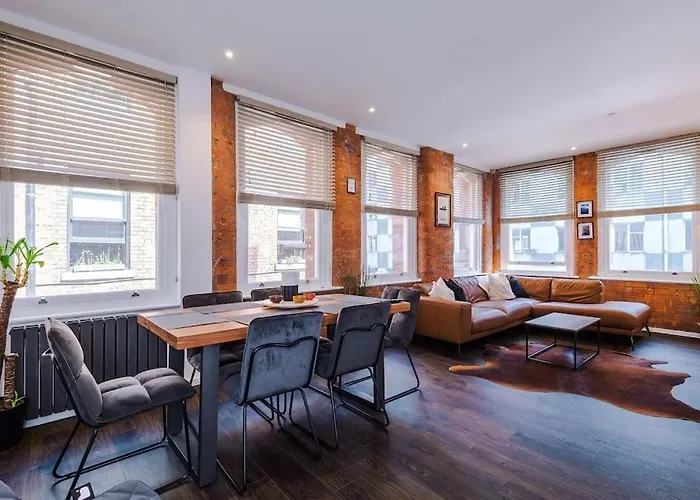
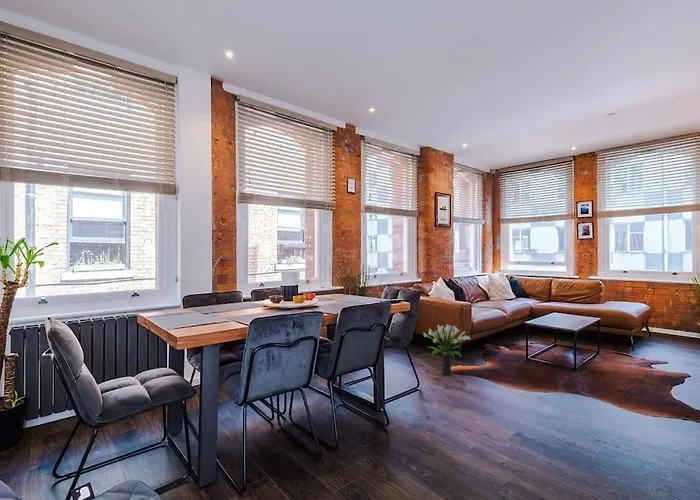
+ potted plant (447, 348)
